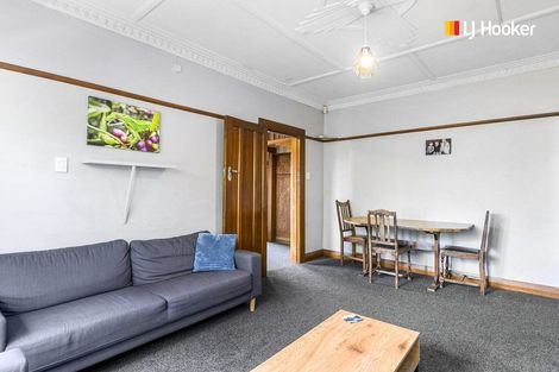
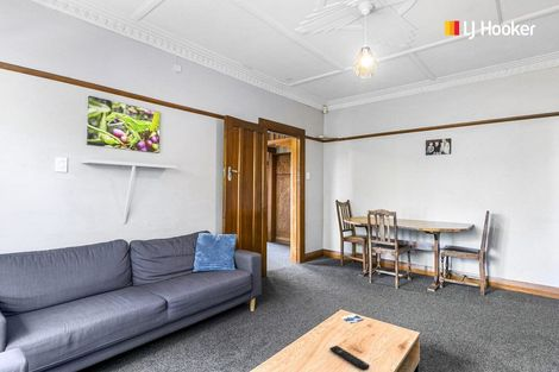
+ remote control (348, 357)
